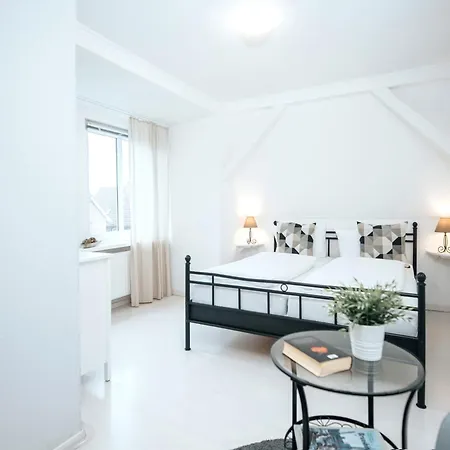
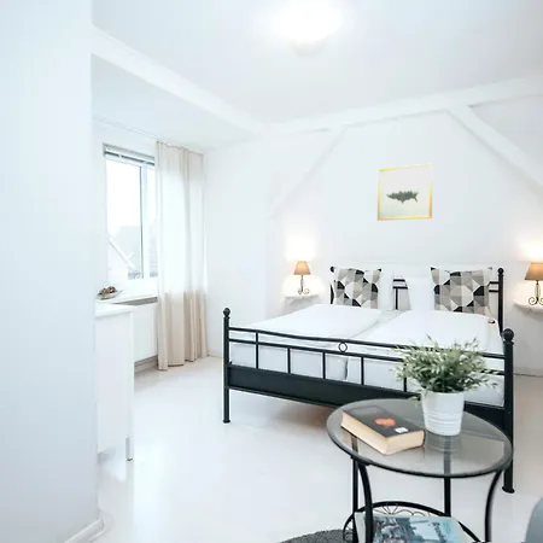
+ wall art (403, 192)
